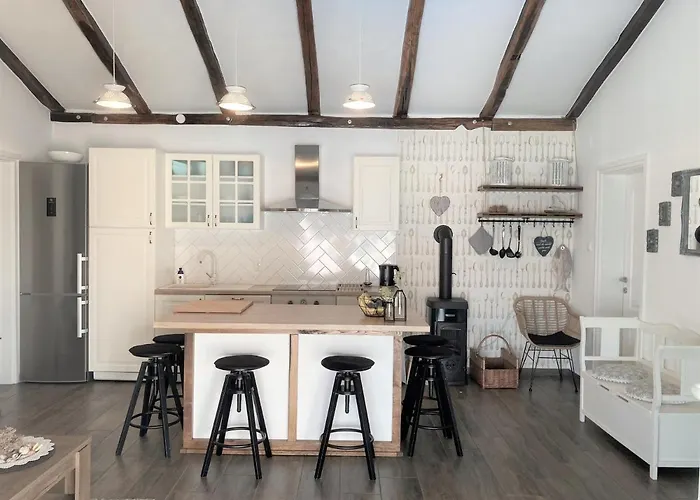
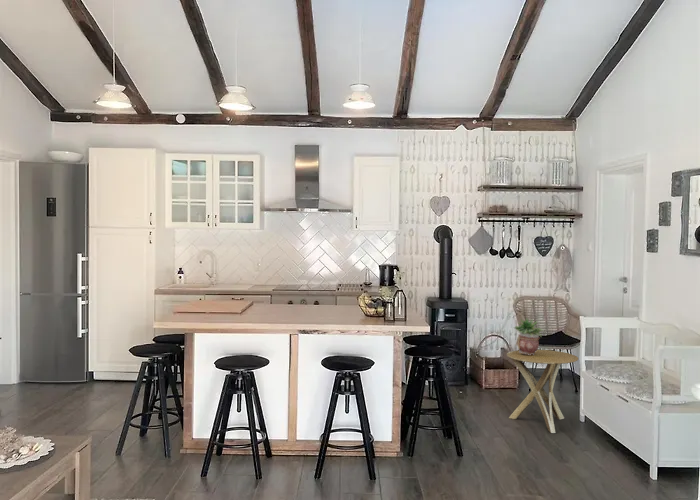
+ side table (541, 388)
+ potted plant (529, 335)
